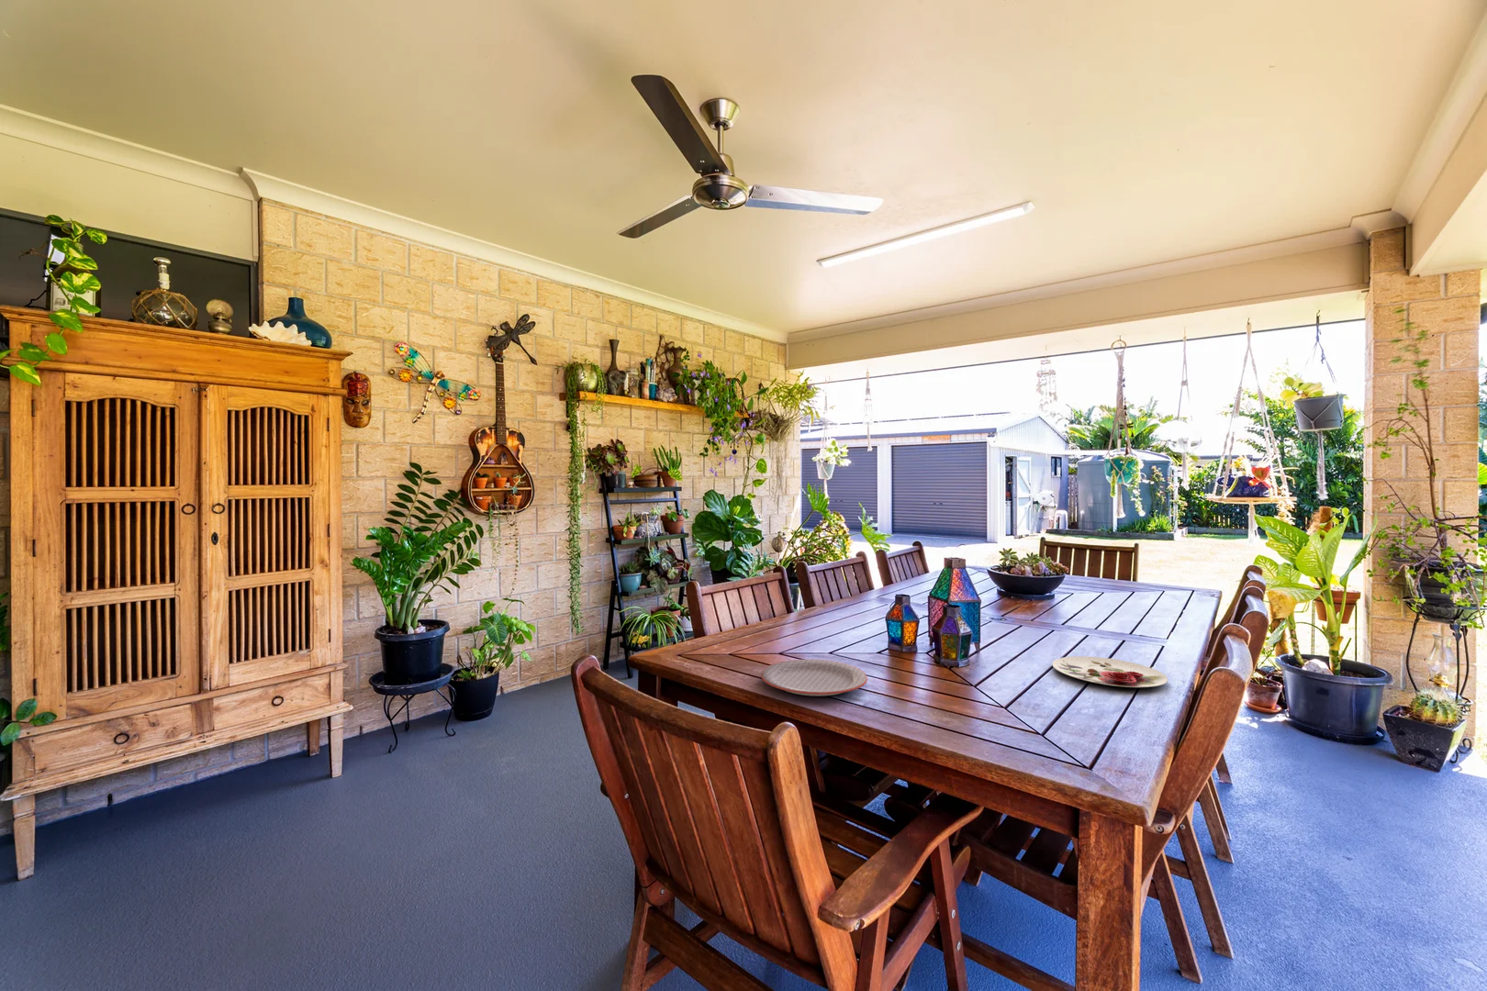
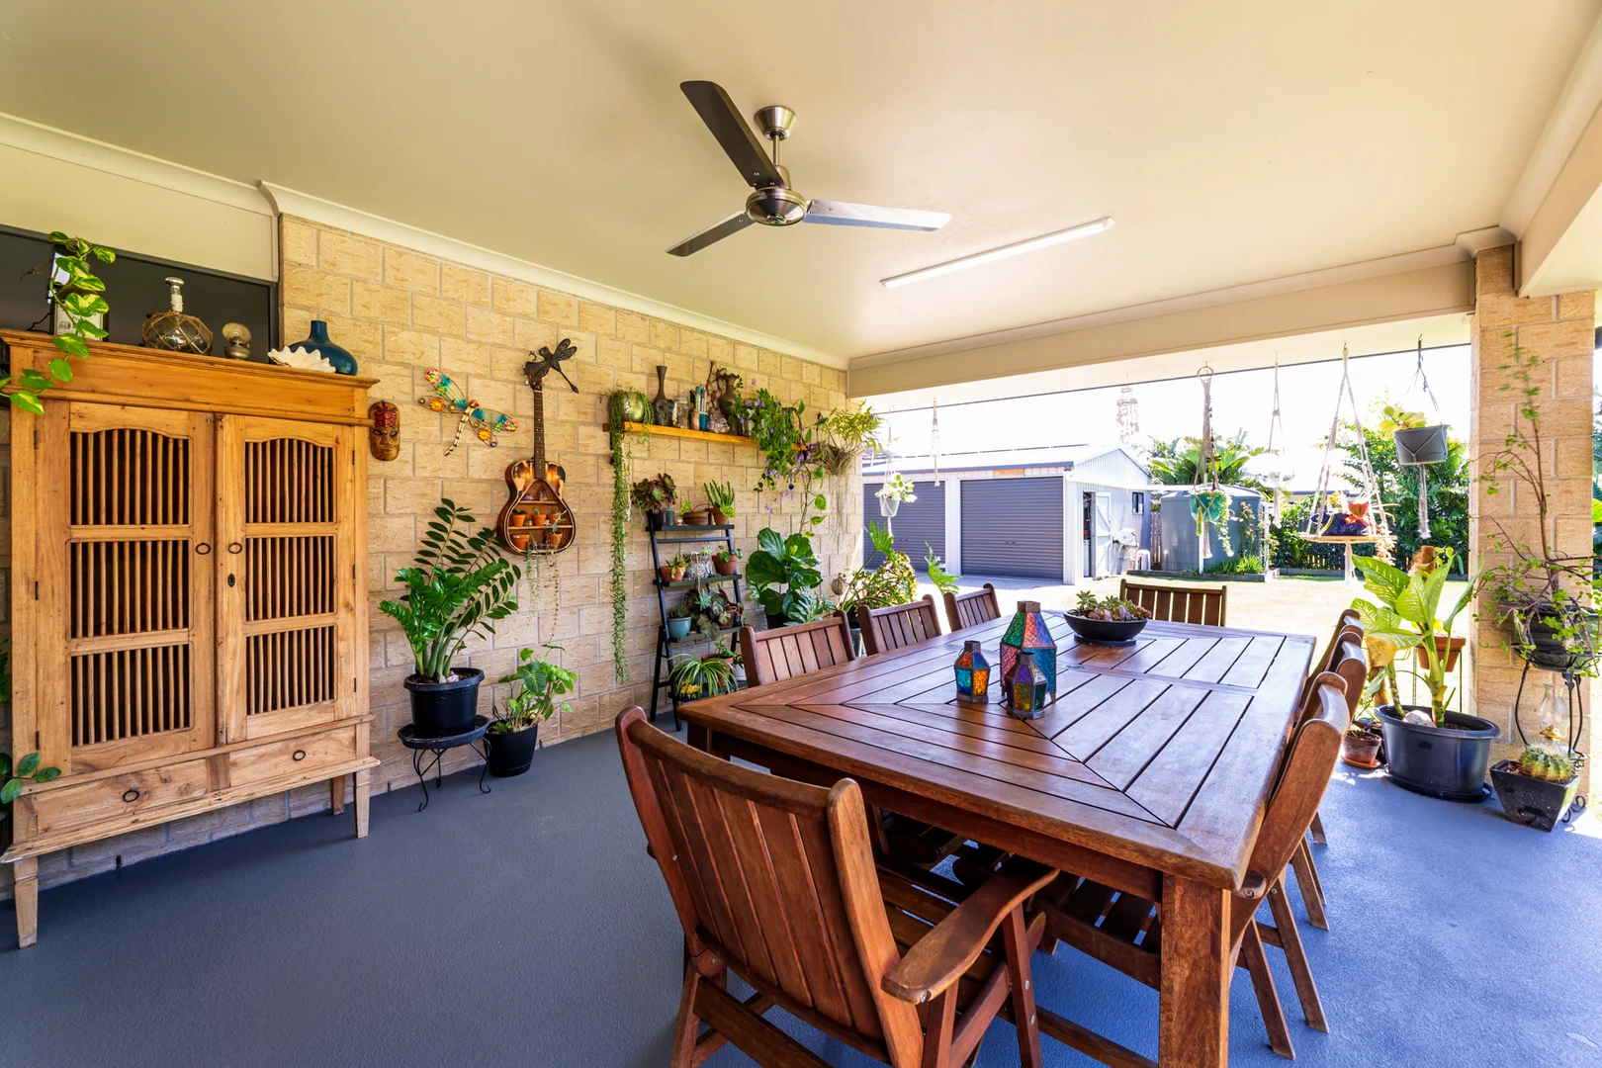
- plate (813, 678)
- plate (1108, 670)
